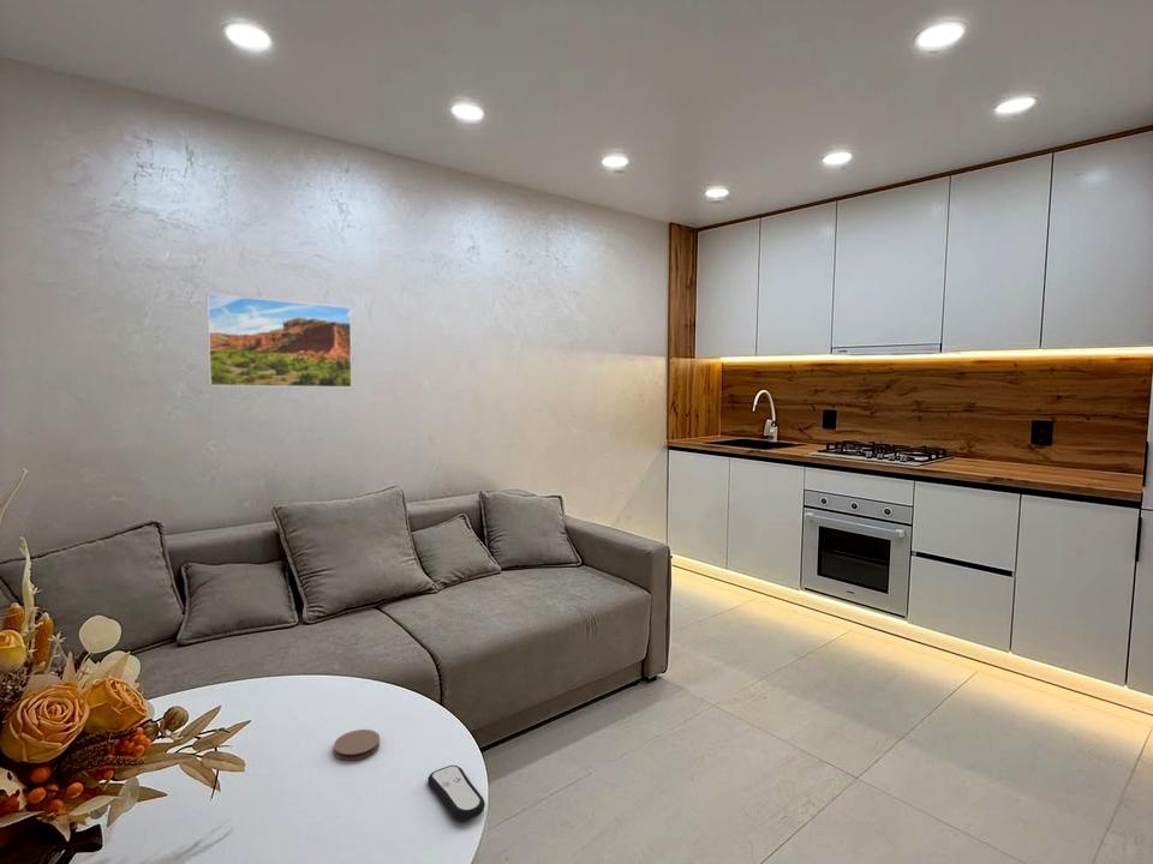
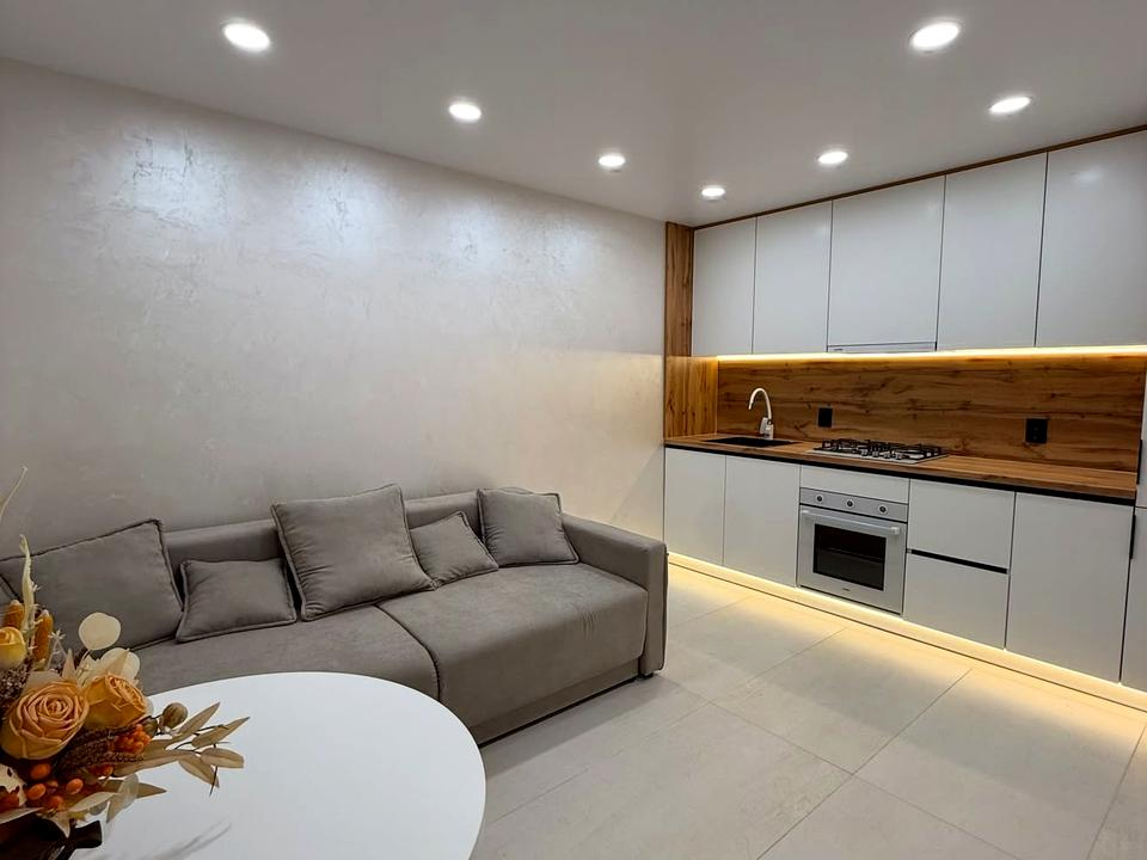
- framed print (283, 343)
- remote control (456, 791)
- coaster (357, 744)
